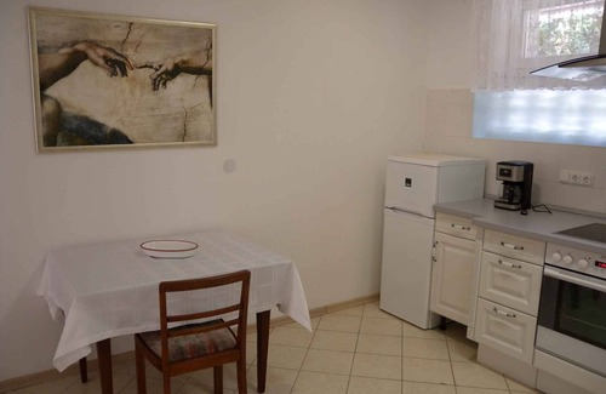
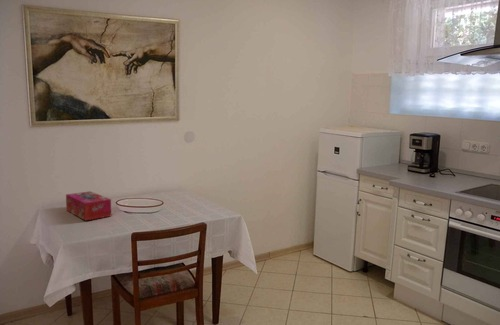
+ tissue box (88, 205)
